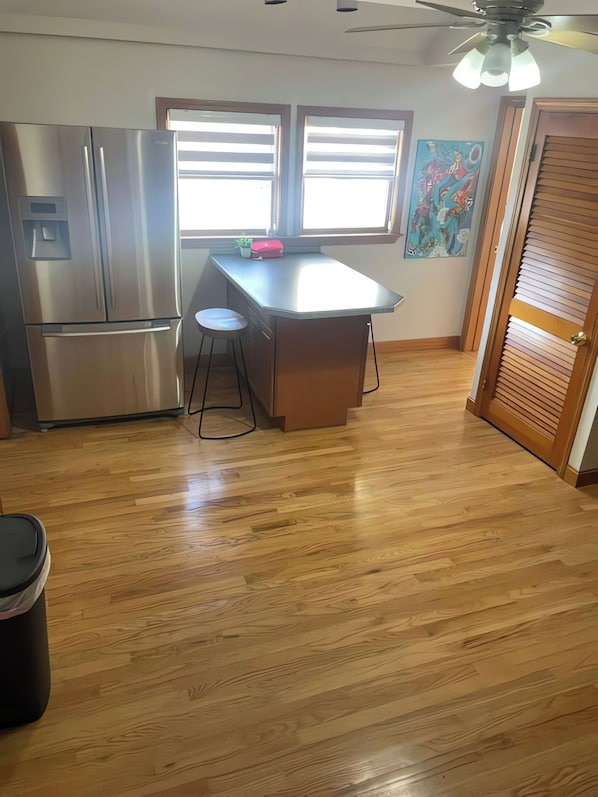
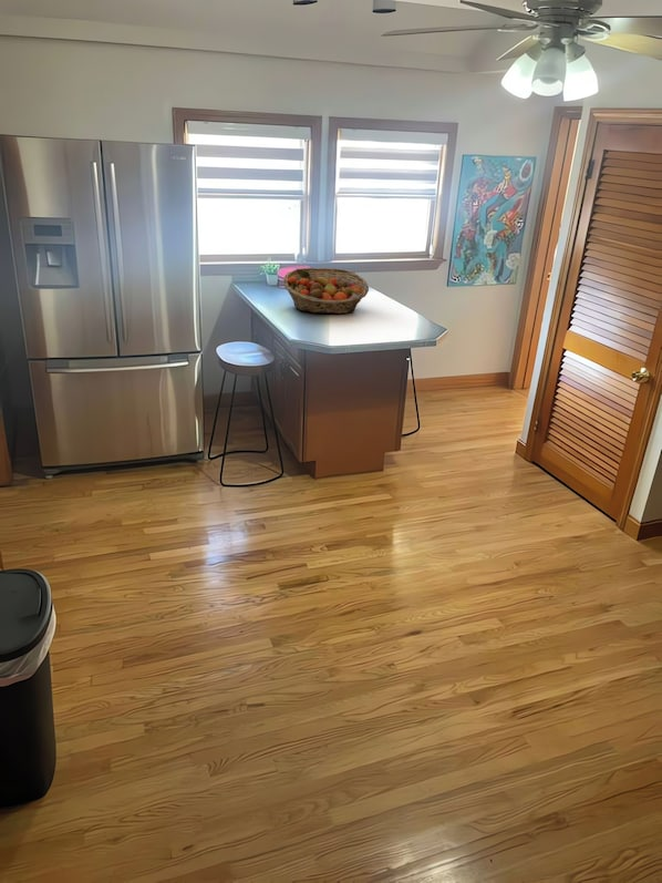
+ fruit basket (325, 290)
